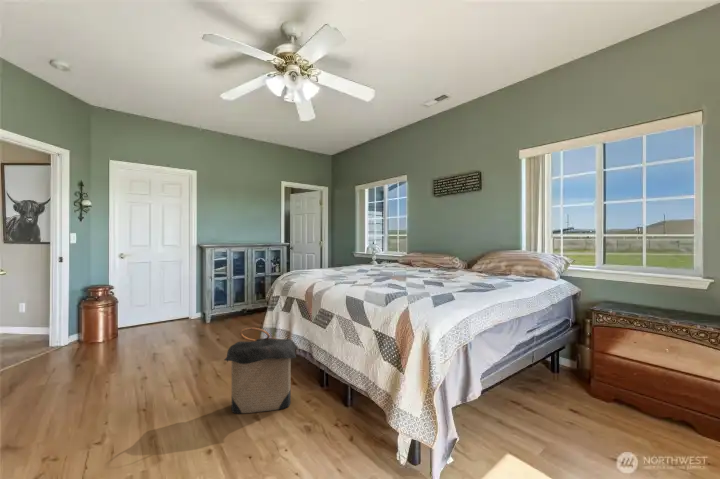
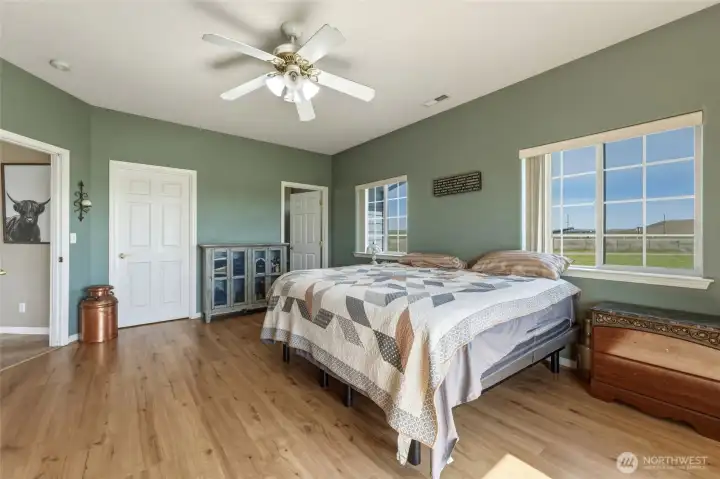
- laundry hamper (263, 364)
